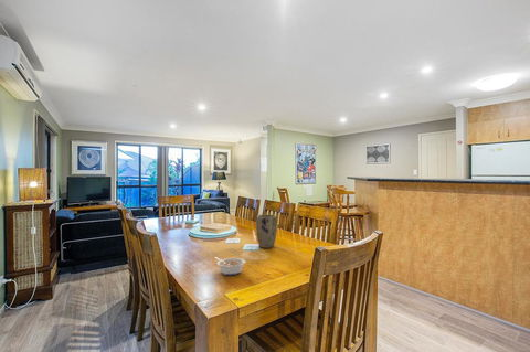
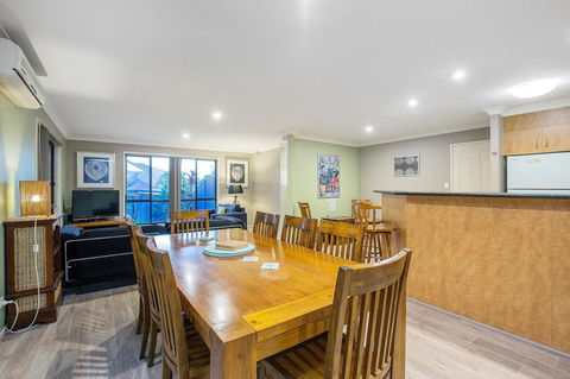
- plant pot (266, 231)
- legume (230, 265)
